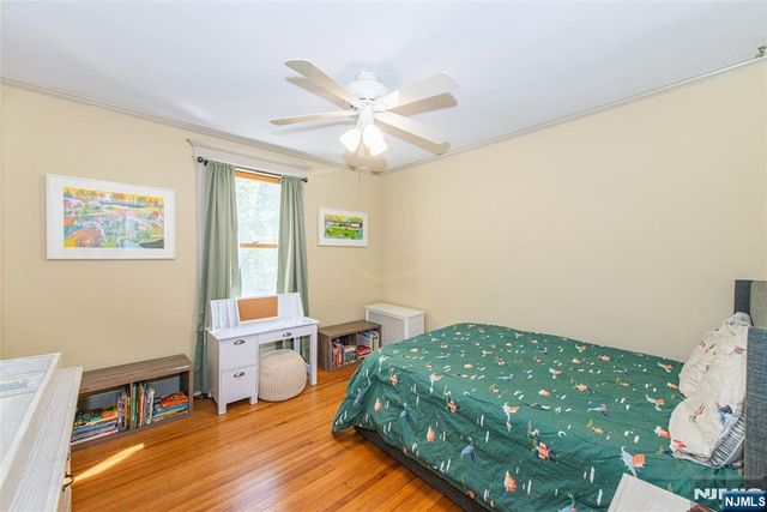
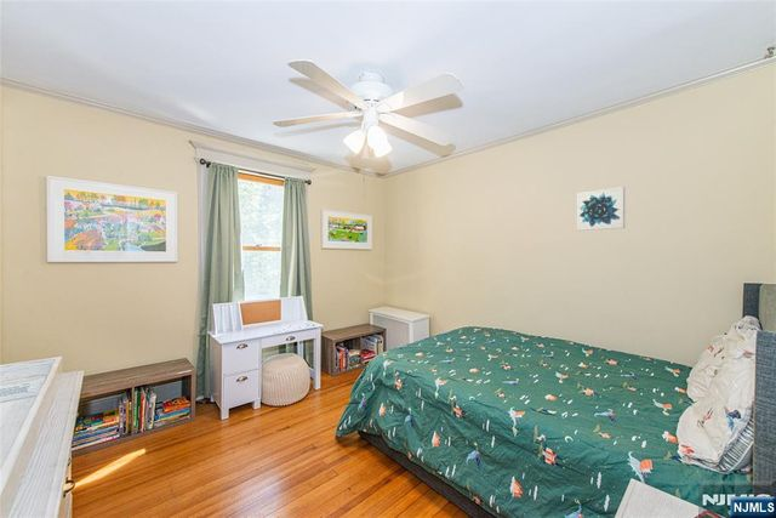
+ wall art (599, 210)
